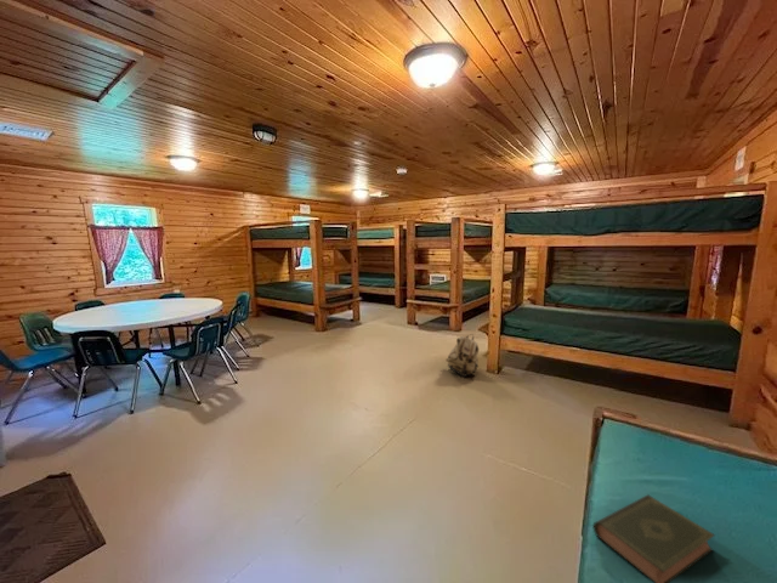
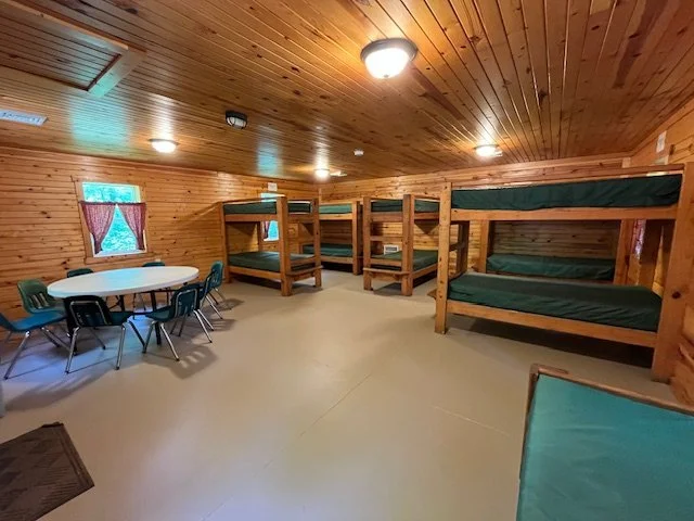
- backpack (461, 352)
- book (651, 533)
